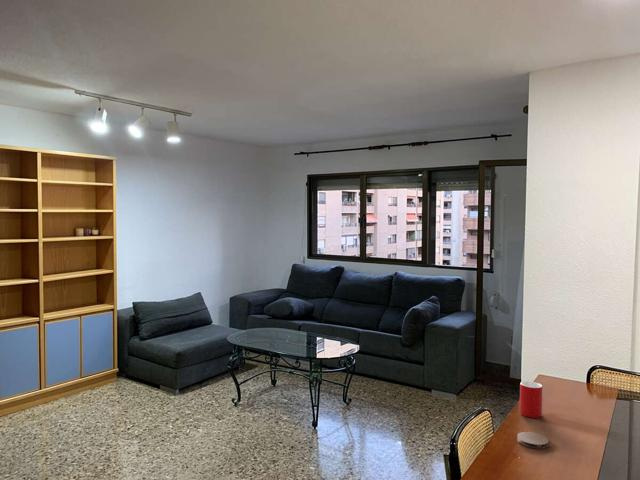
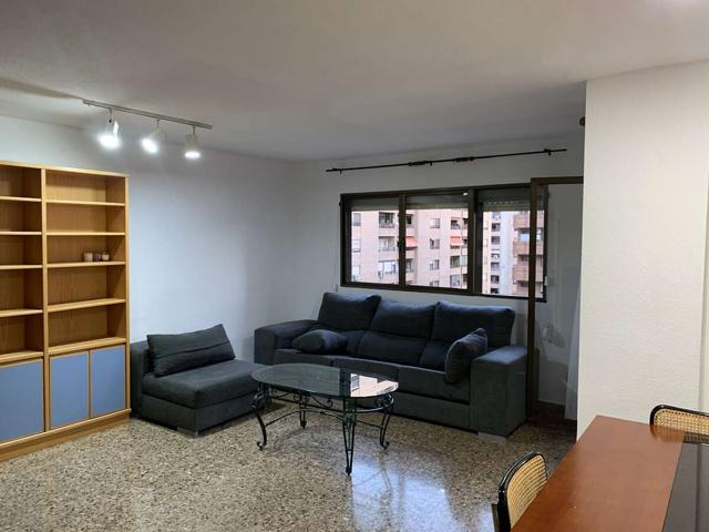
- cup (532, 398)
- coaster (532, 439)
